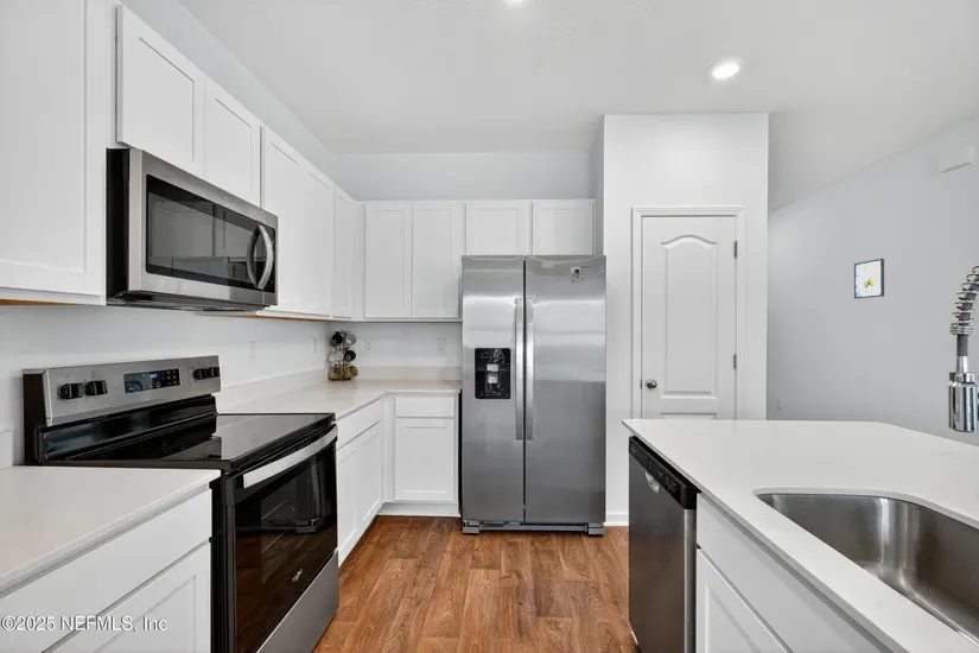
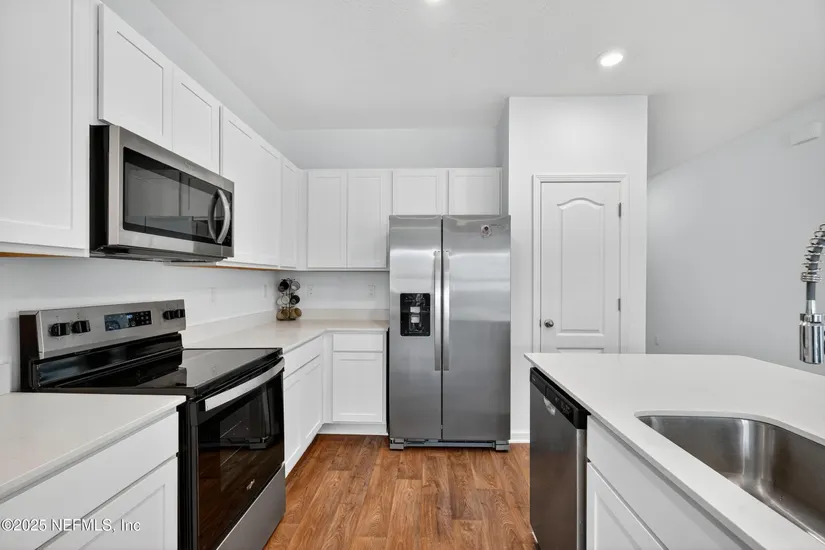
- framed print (869, 279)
